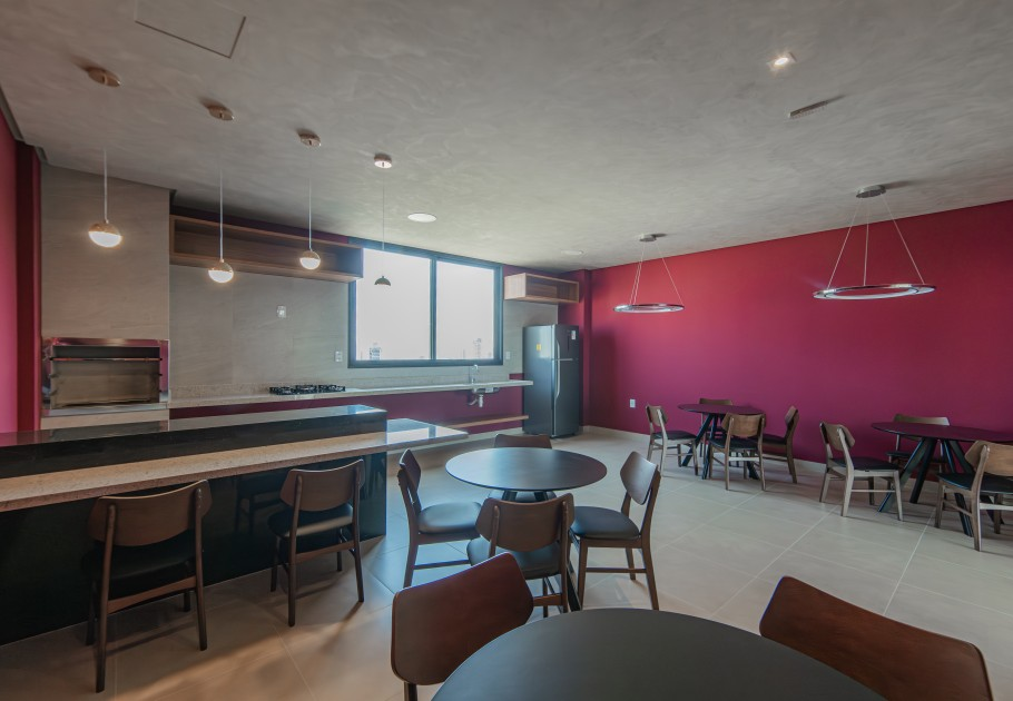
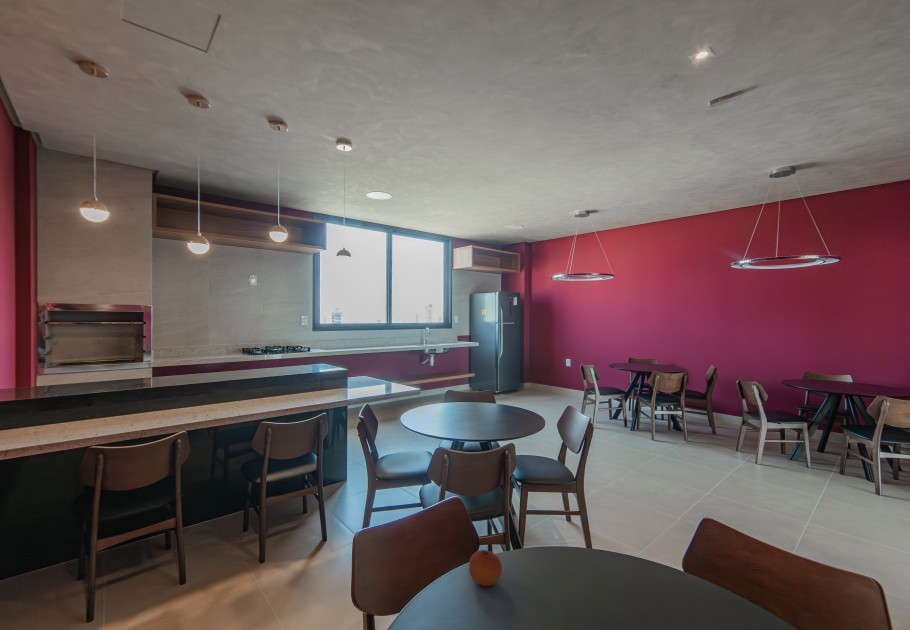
+ fruit (485, 566)
